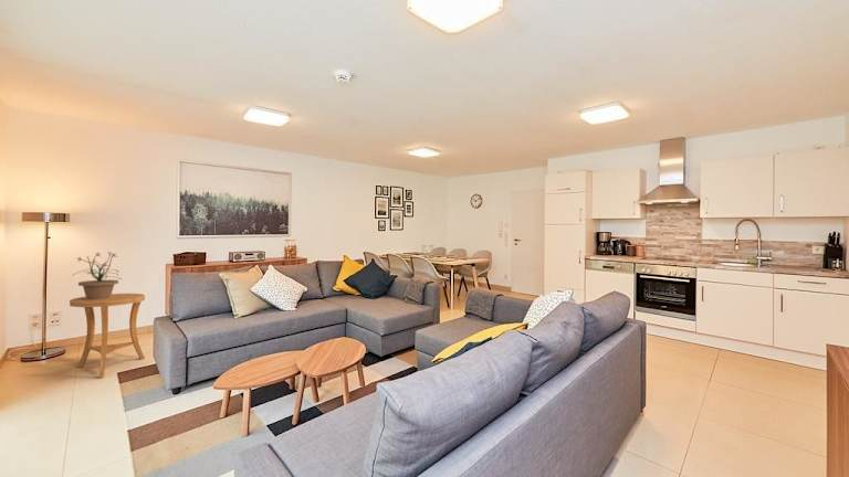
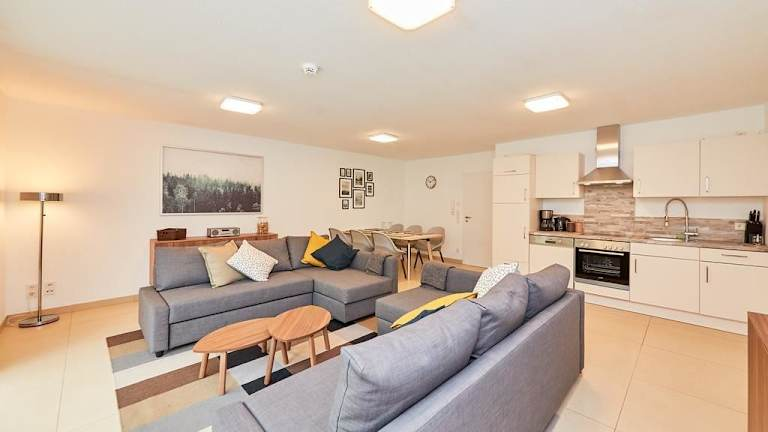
- side table (107, 331)
- potted plant (99, 274)
